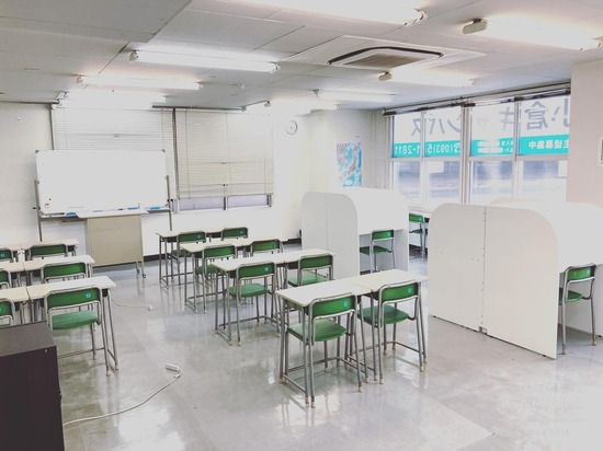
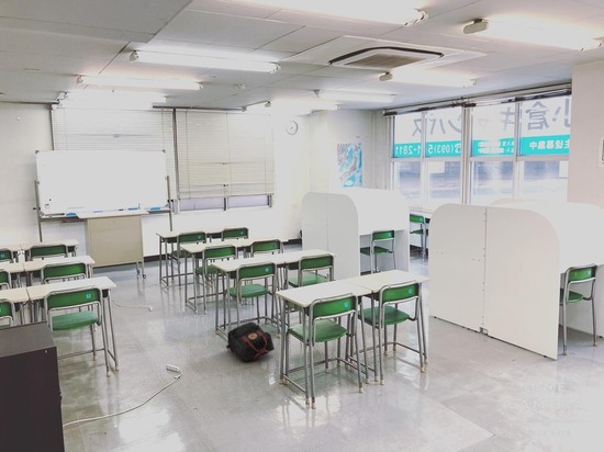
+ backpack (253, 339)
